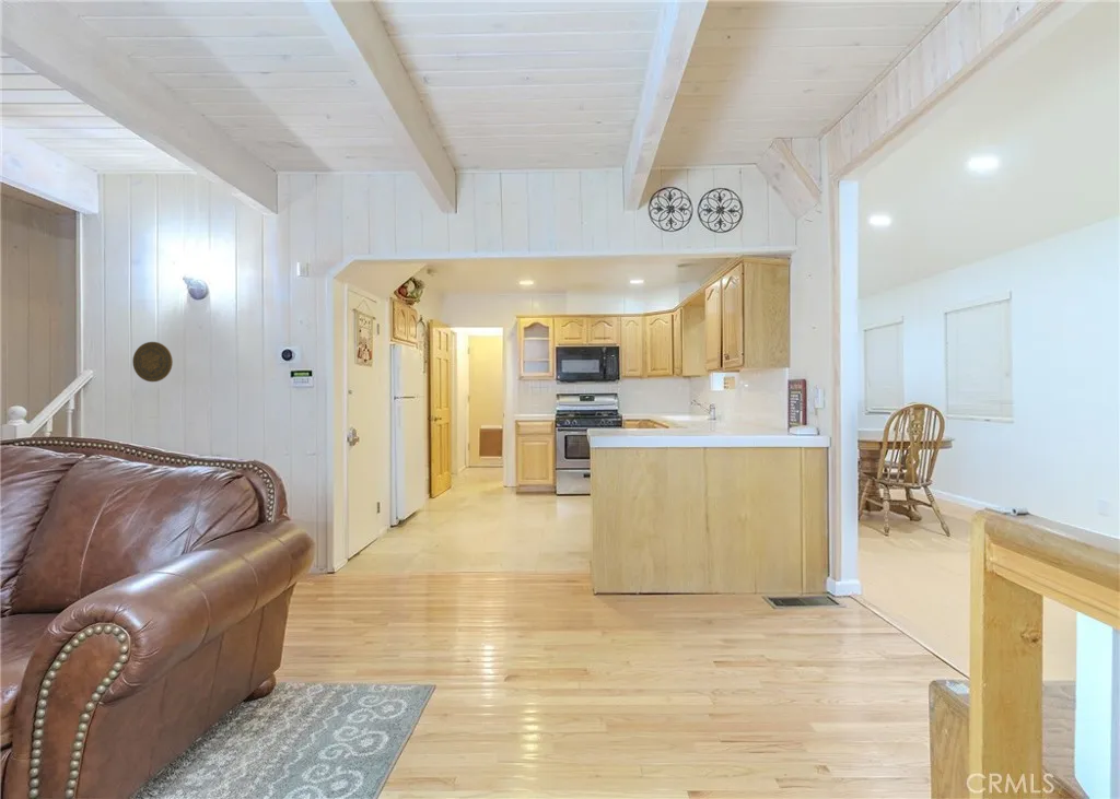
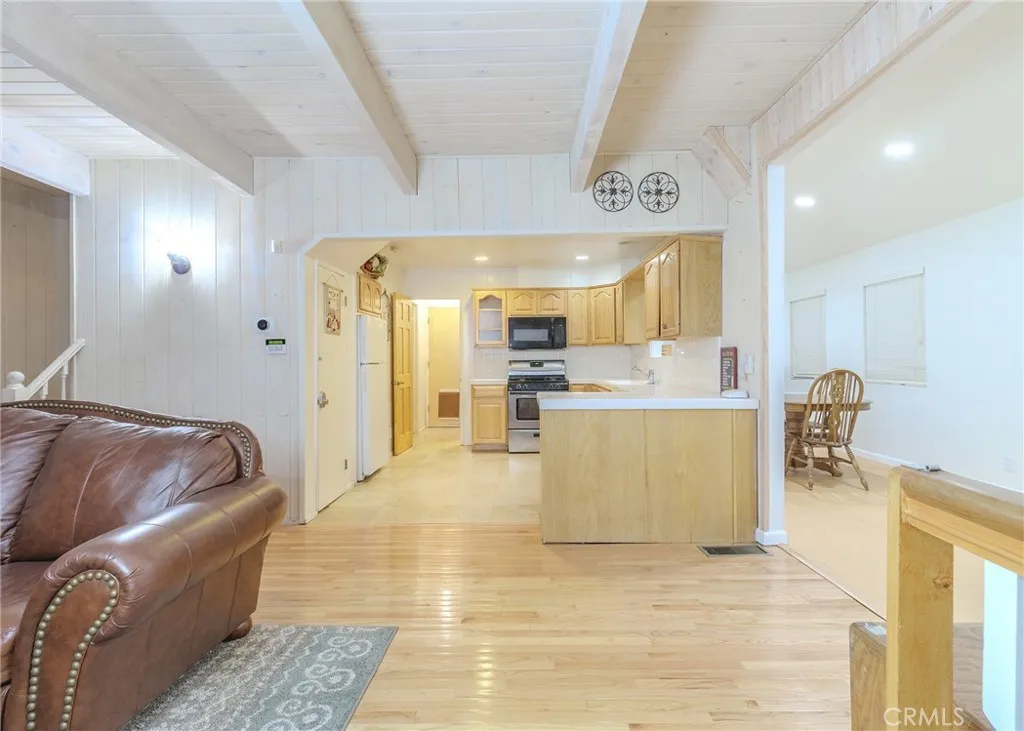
- decorative plate (151, 361)
